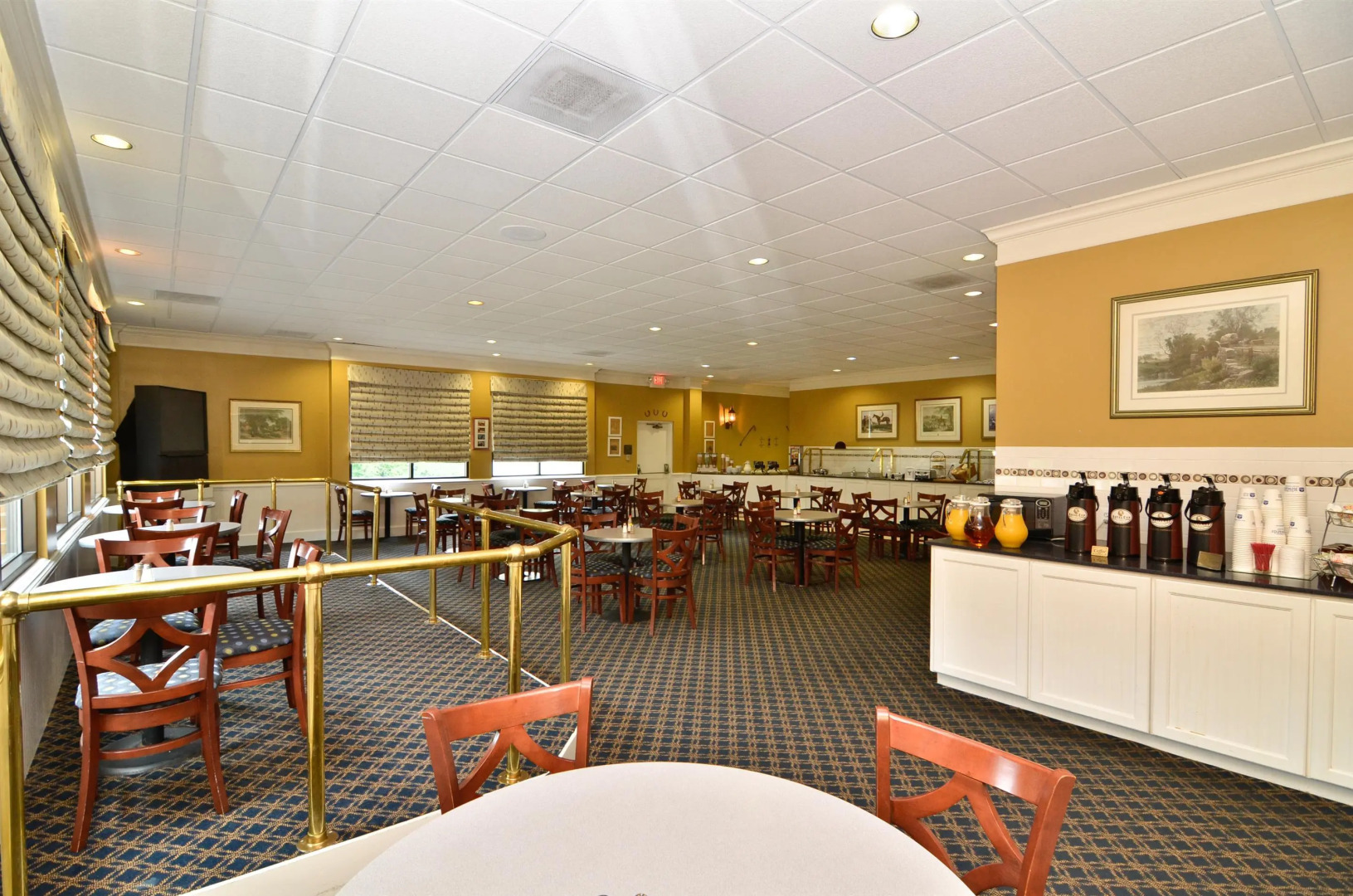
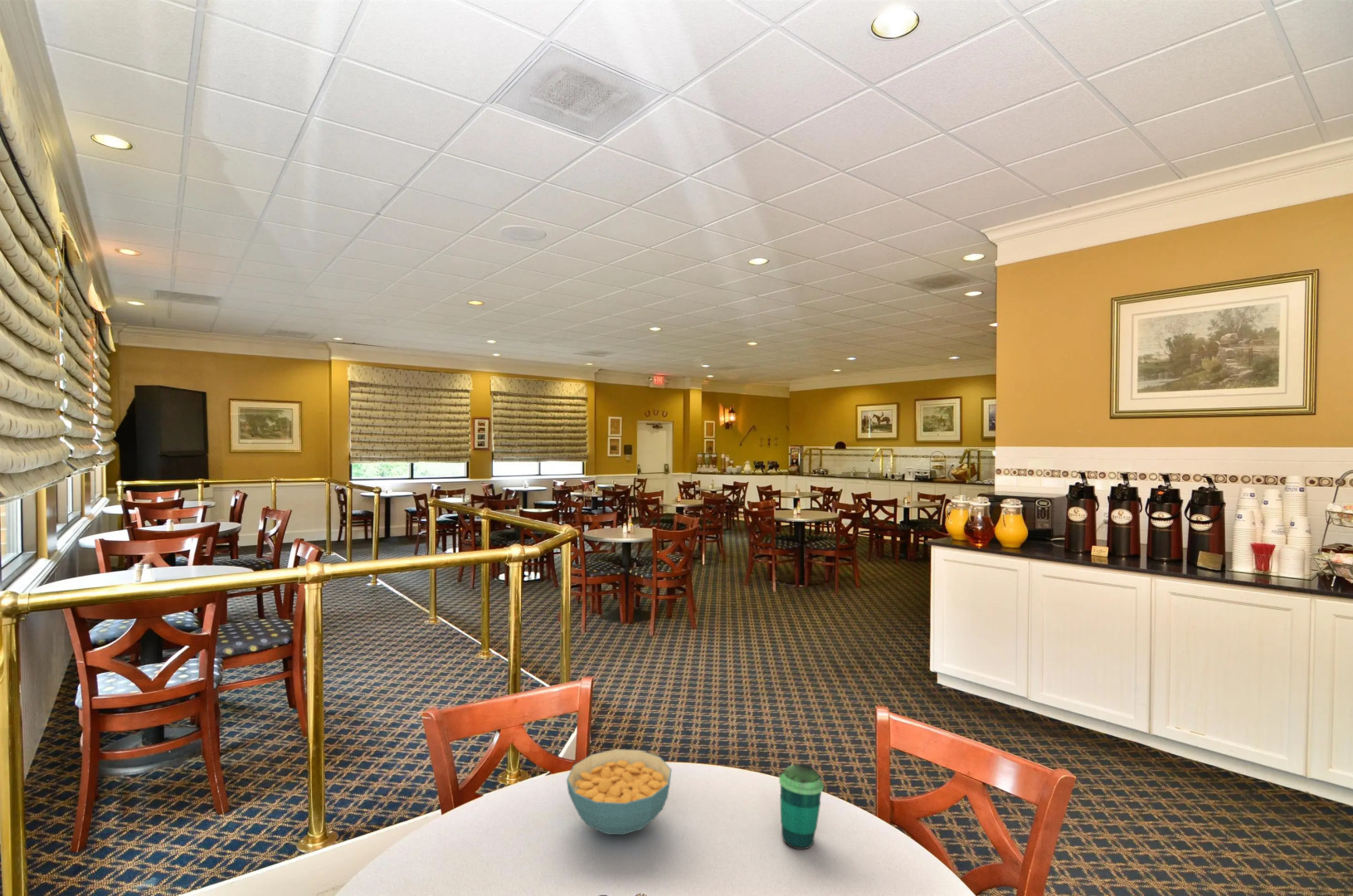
+ cereal bowl (620, 799)
+ cup (801, 805)
